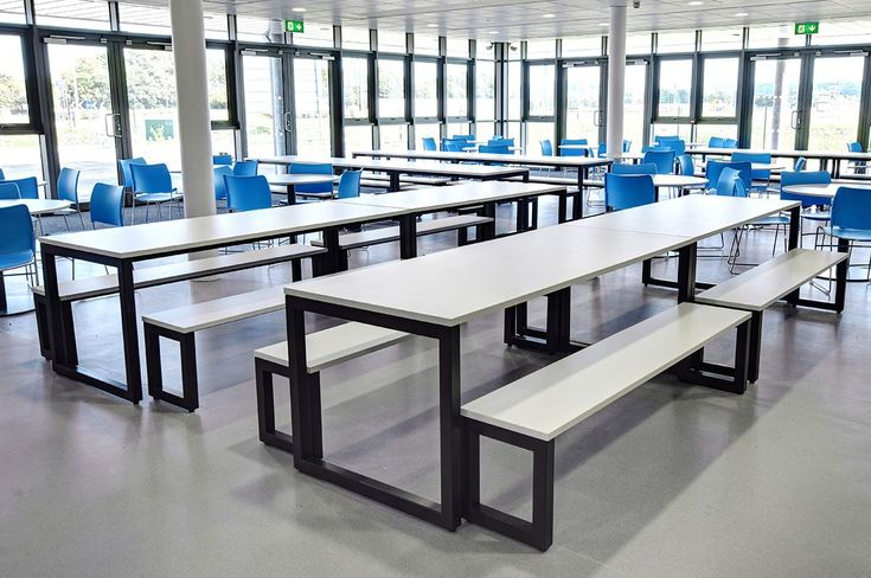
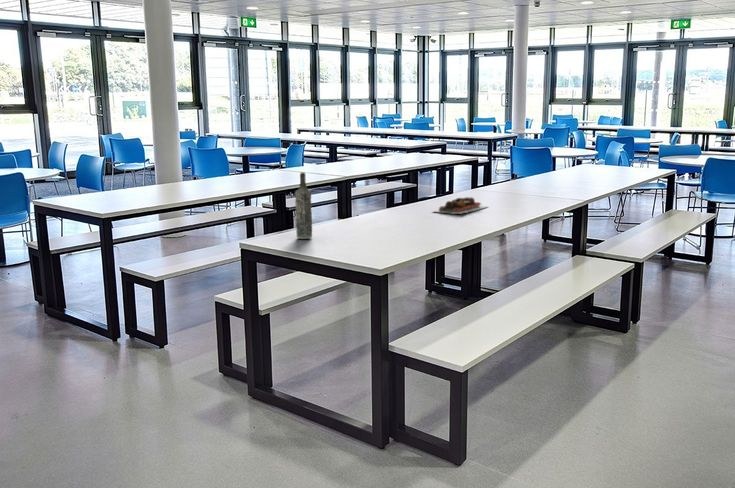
+ food tray (460, 204)
+ bottle (303, 205)
